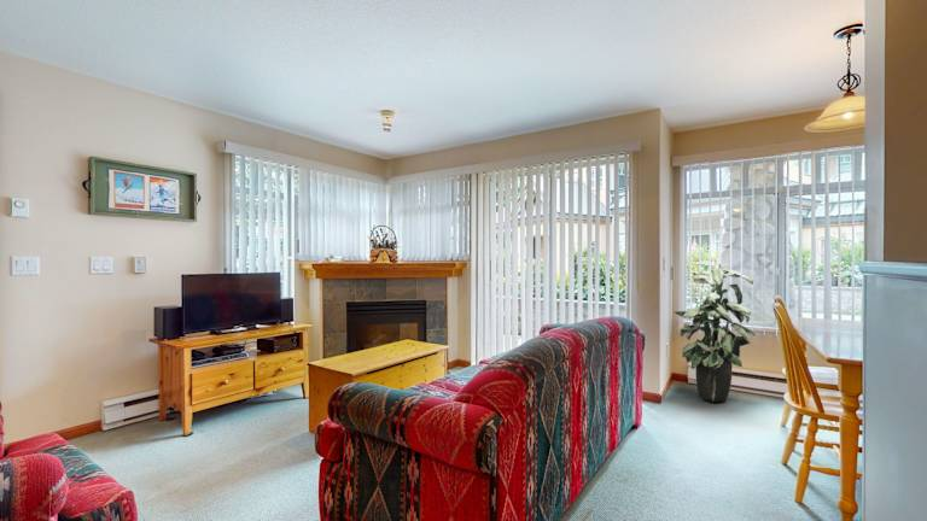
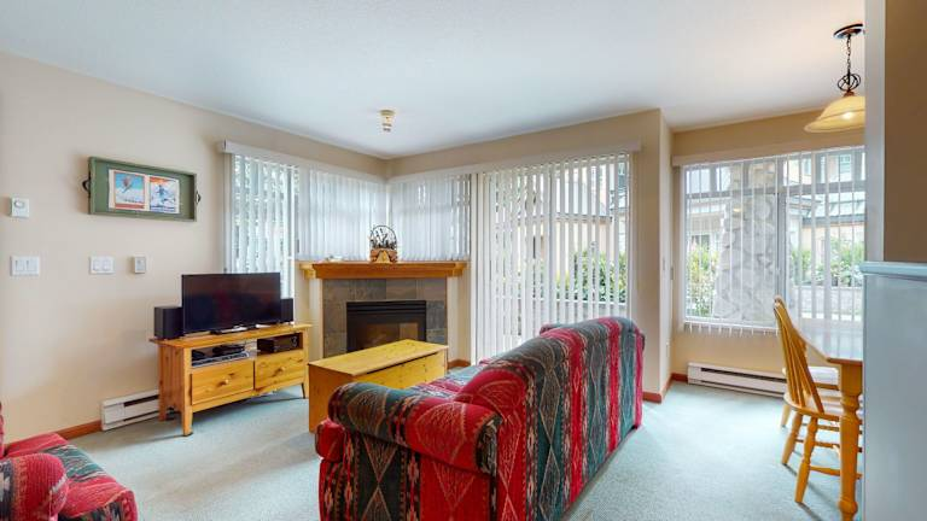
- indoor plant (711, 329)
